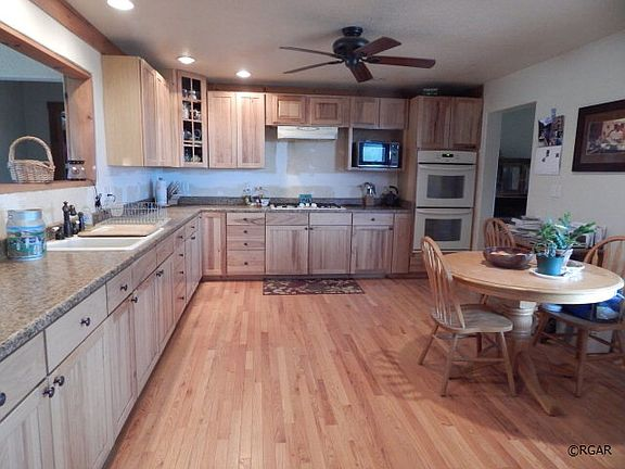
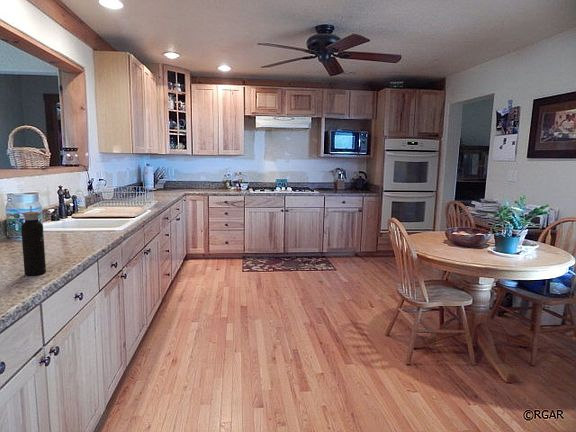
+ water bottle (33, 239)
